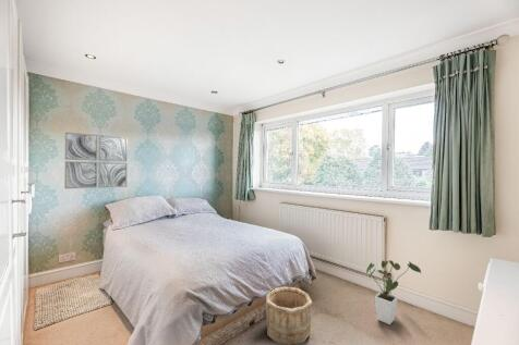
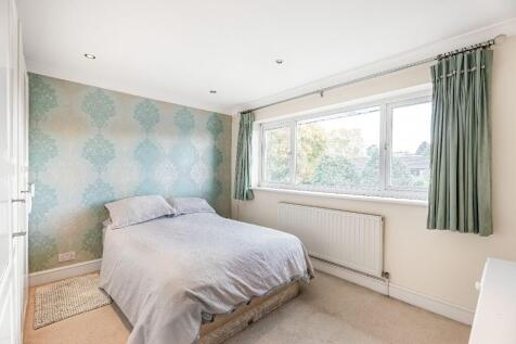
- wall art (99, 160)
- wooden bucket (288, 313)
- house plant (389, 291)
